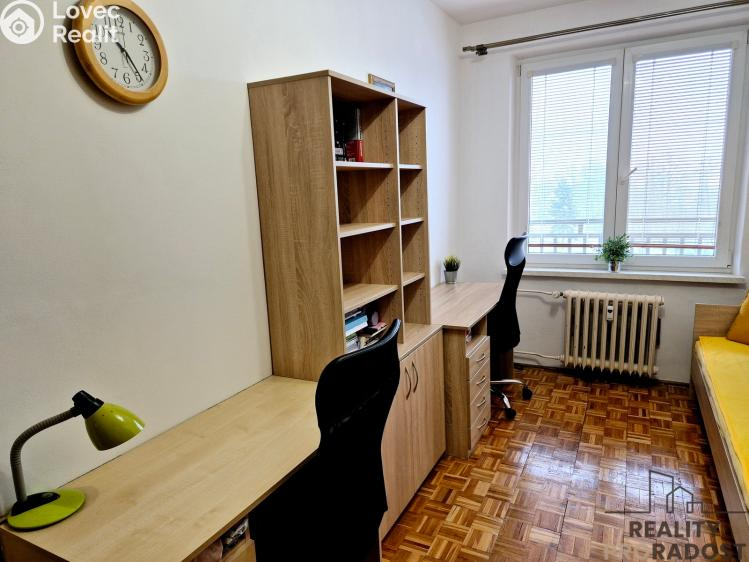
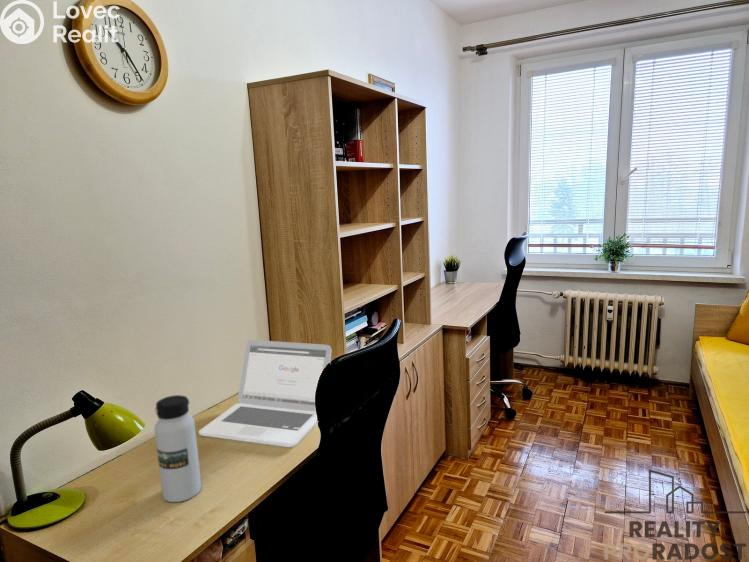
+ water bottle (177, 446)
+ laptop (268, 388)
